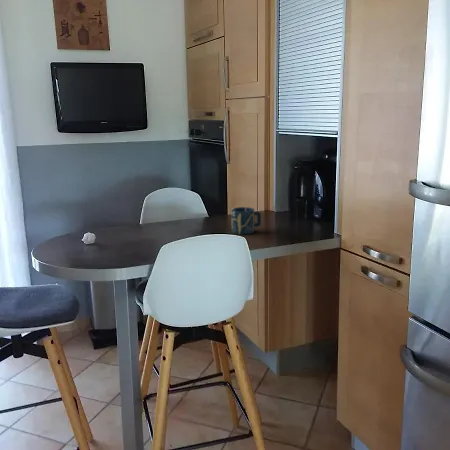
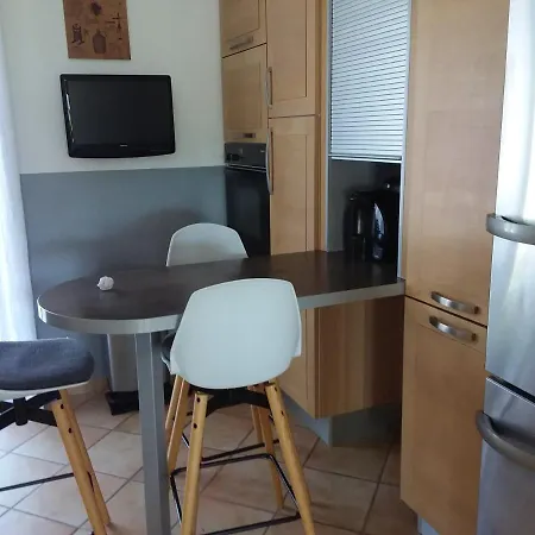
- cup (246, 220)
